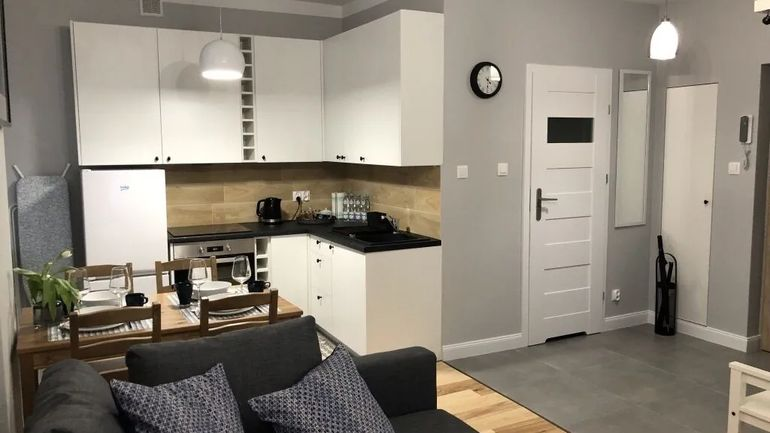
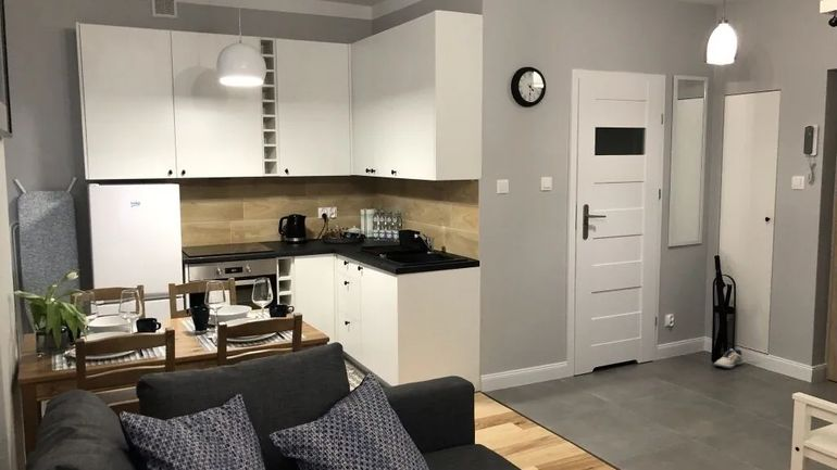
+ shoe (728, 357)
